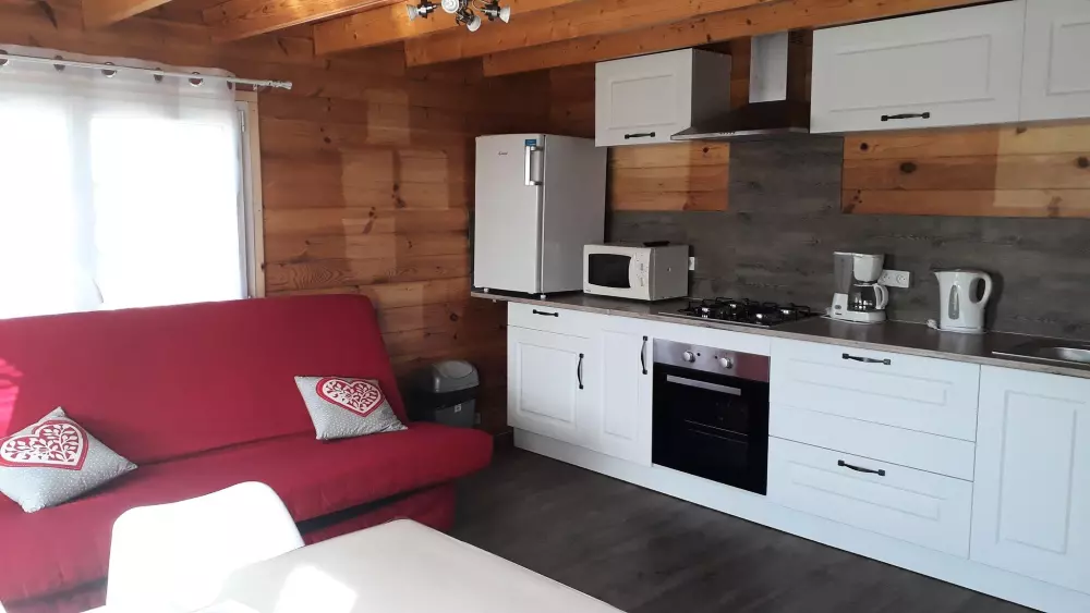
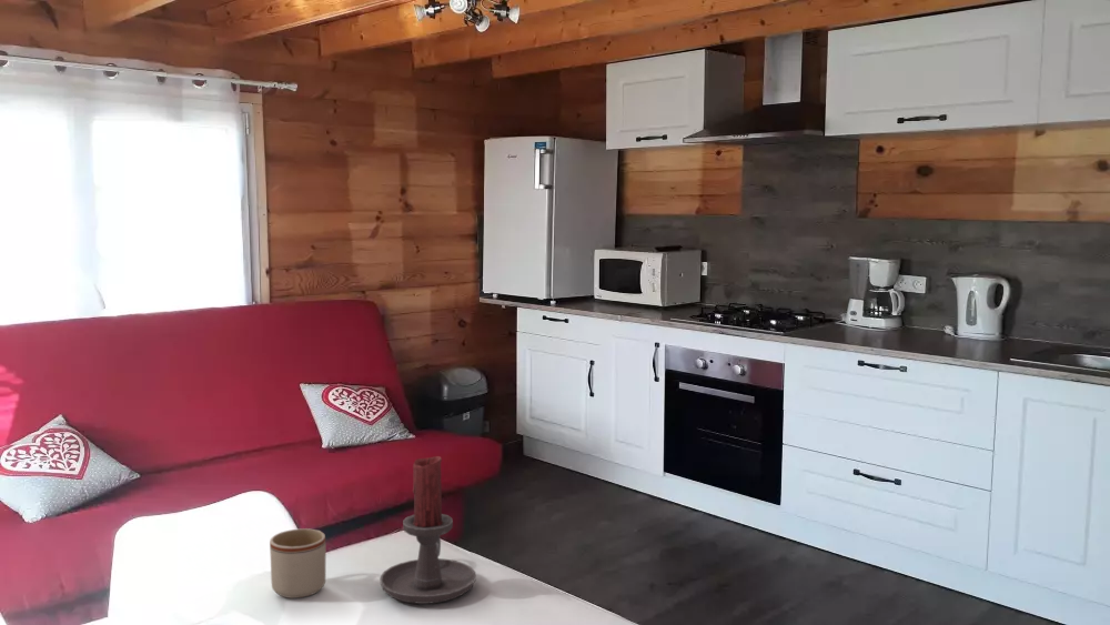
+ candle holder (430, 517)
+ mug (303, 560)
